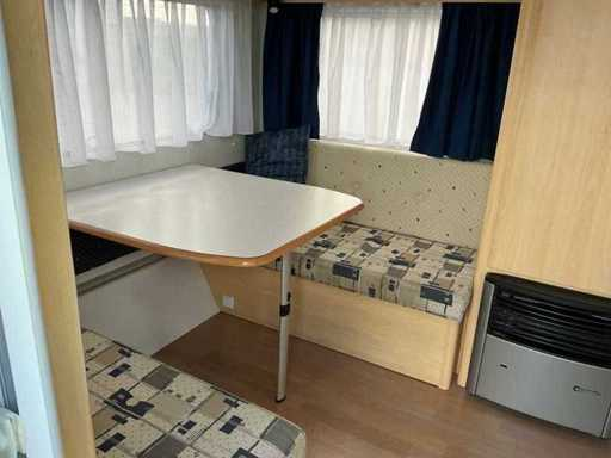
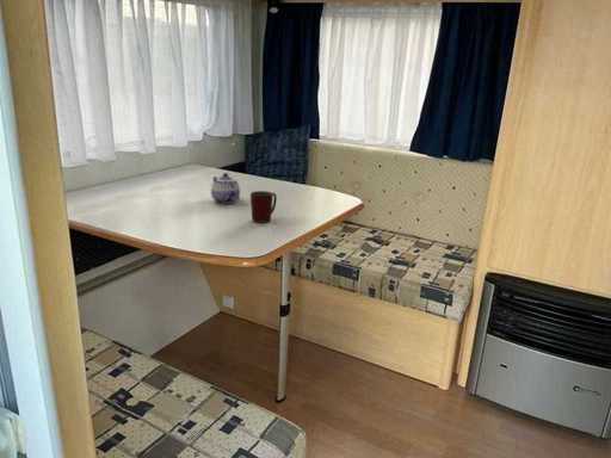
+ mug (264, 206)
+ teapot (226, 187)
